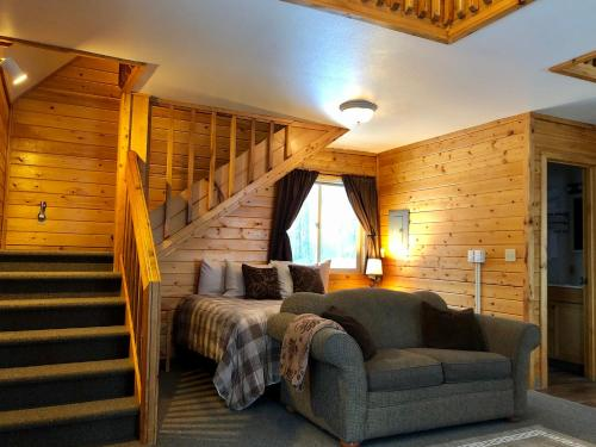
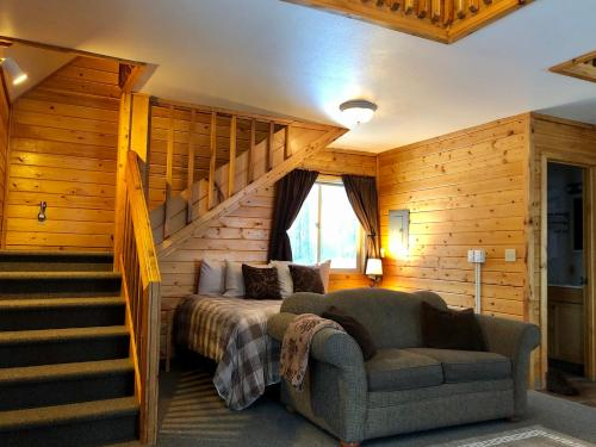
+ boots (561, 380)
